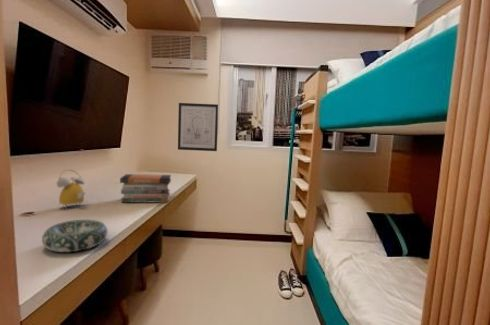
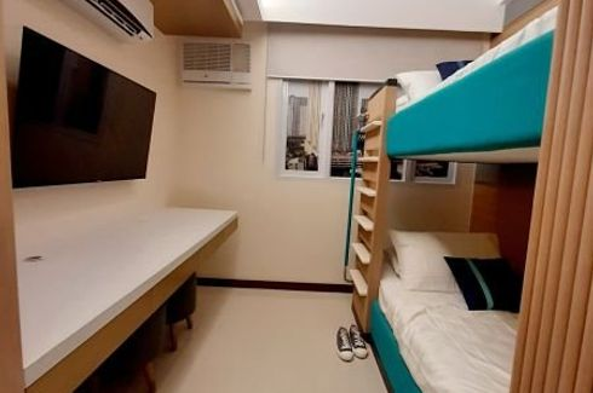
- alarm clock (73, 188)
- decorative bowl (76, 235)
- book stack (146, 187)
- wall art (198, 127)
